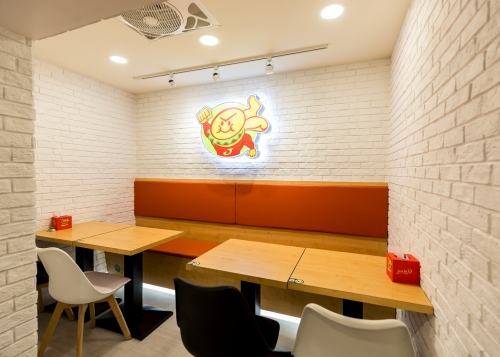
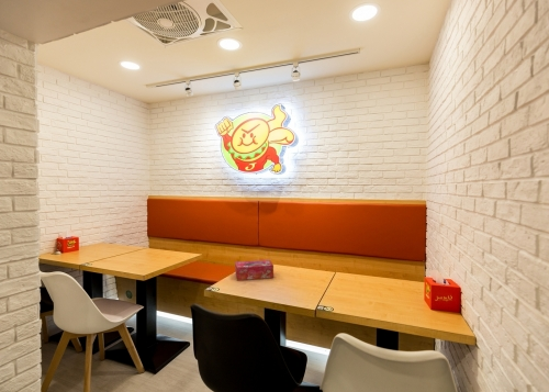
+ tissue box (254, 269)
